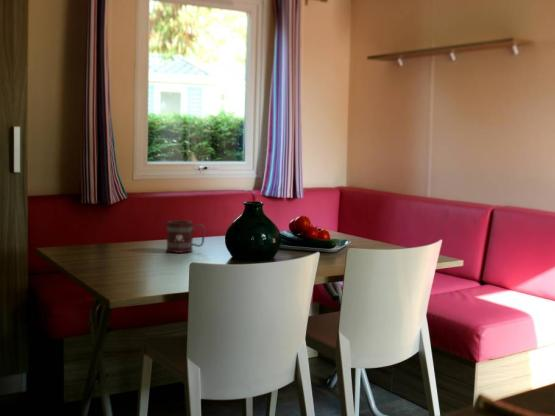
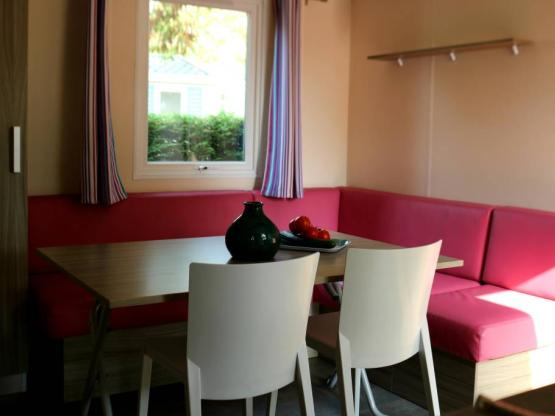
- mug (185, 236)
